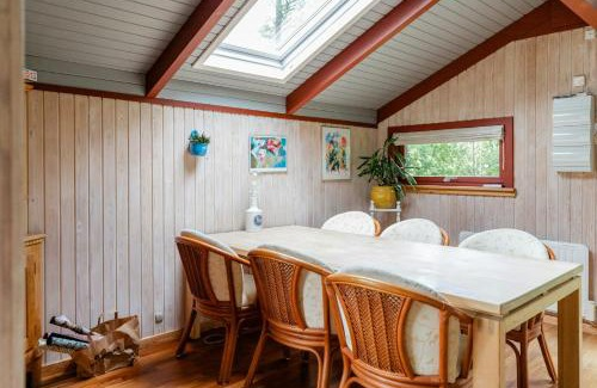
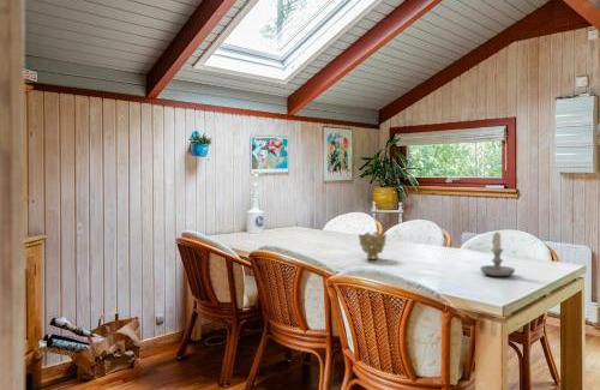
+ candle (497, 252)
+ decorative bowl (372, 246)
